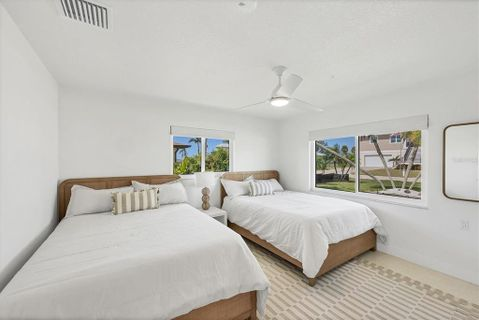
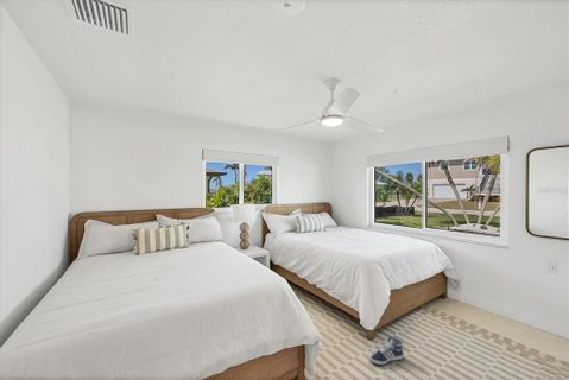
+ sneaker (386, 348)
